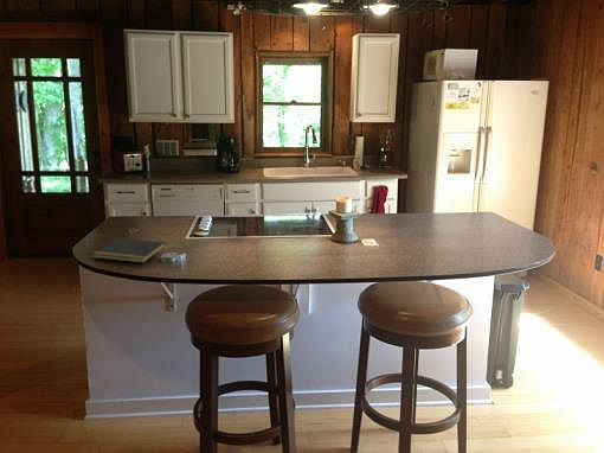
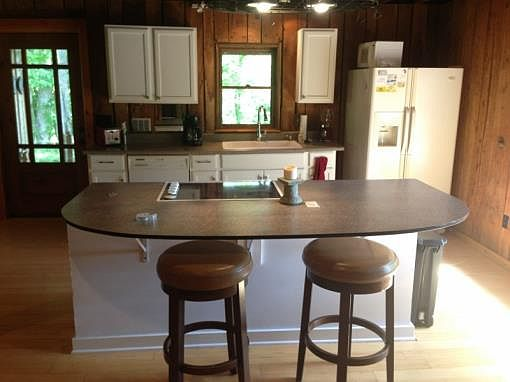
- notepad (129, 249)
